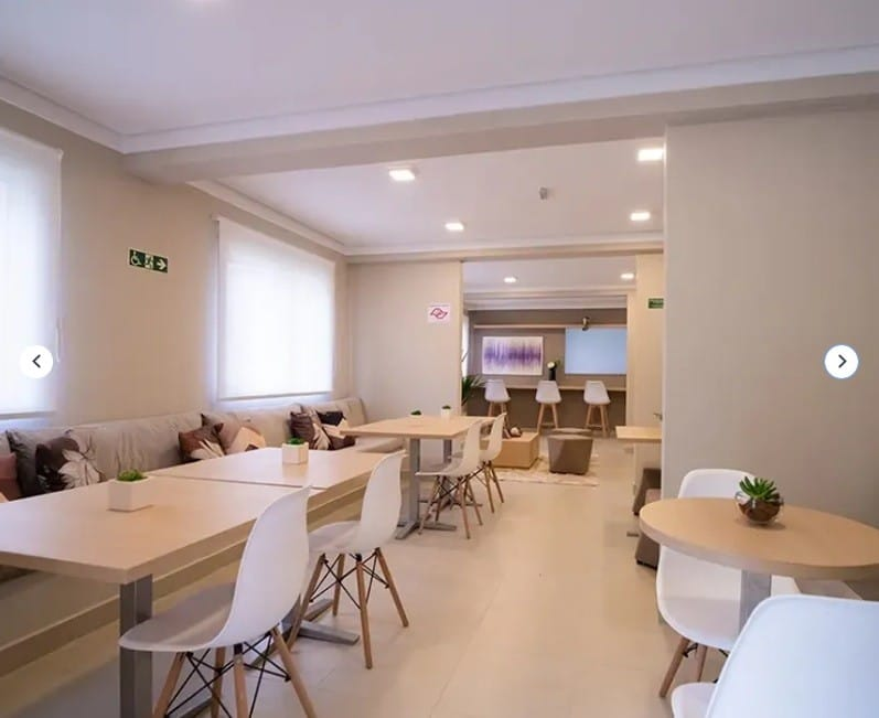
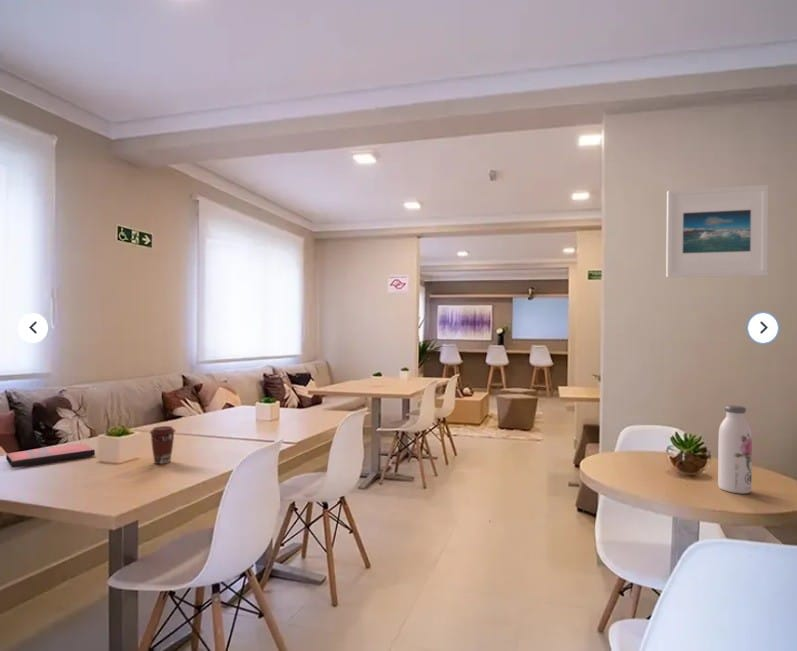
+ paperback book (50, 454)
+ water bottle (734, 447)
+ coffee cup (162, 444)
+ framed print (715, 232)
